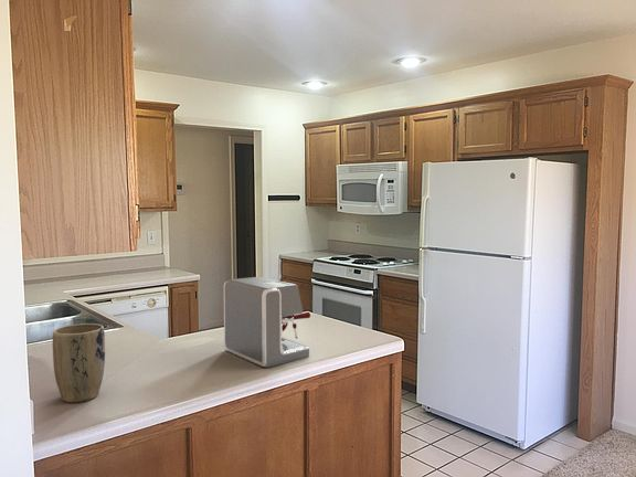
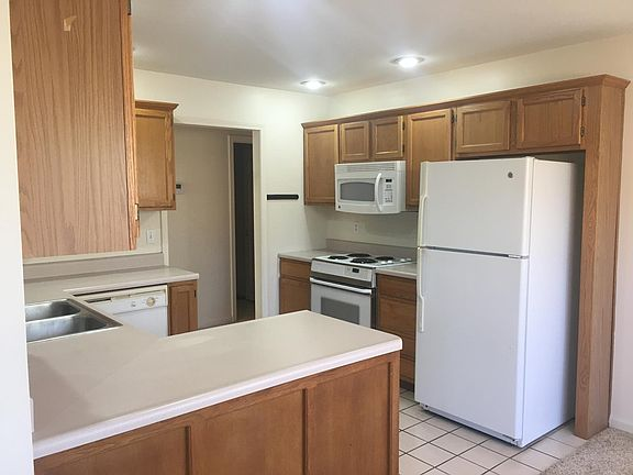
- coffee maker (265, 318)
- plant pot (80, 362)
